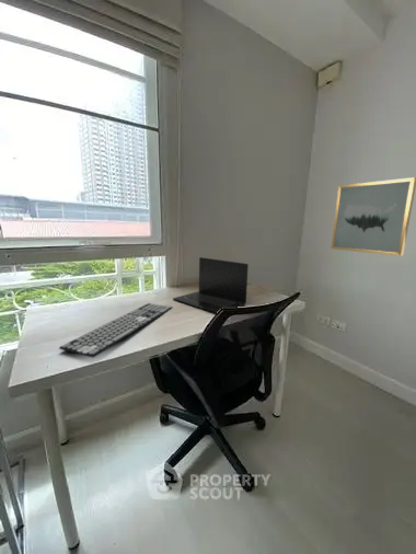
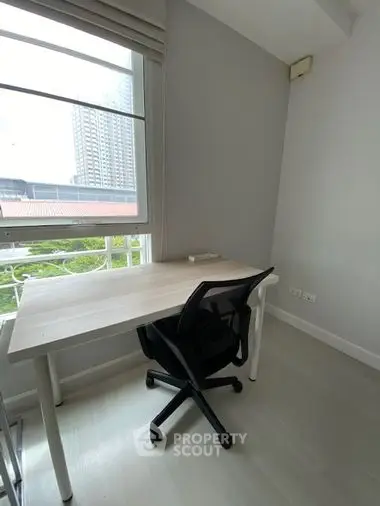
- keyboard (127, 322)
- laptop (208, 282)
- wall art (368, 218)
